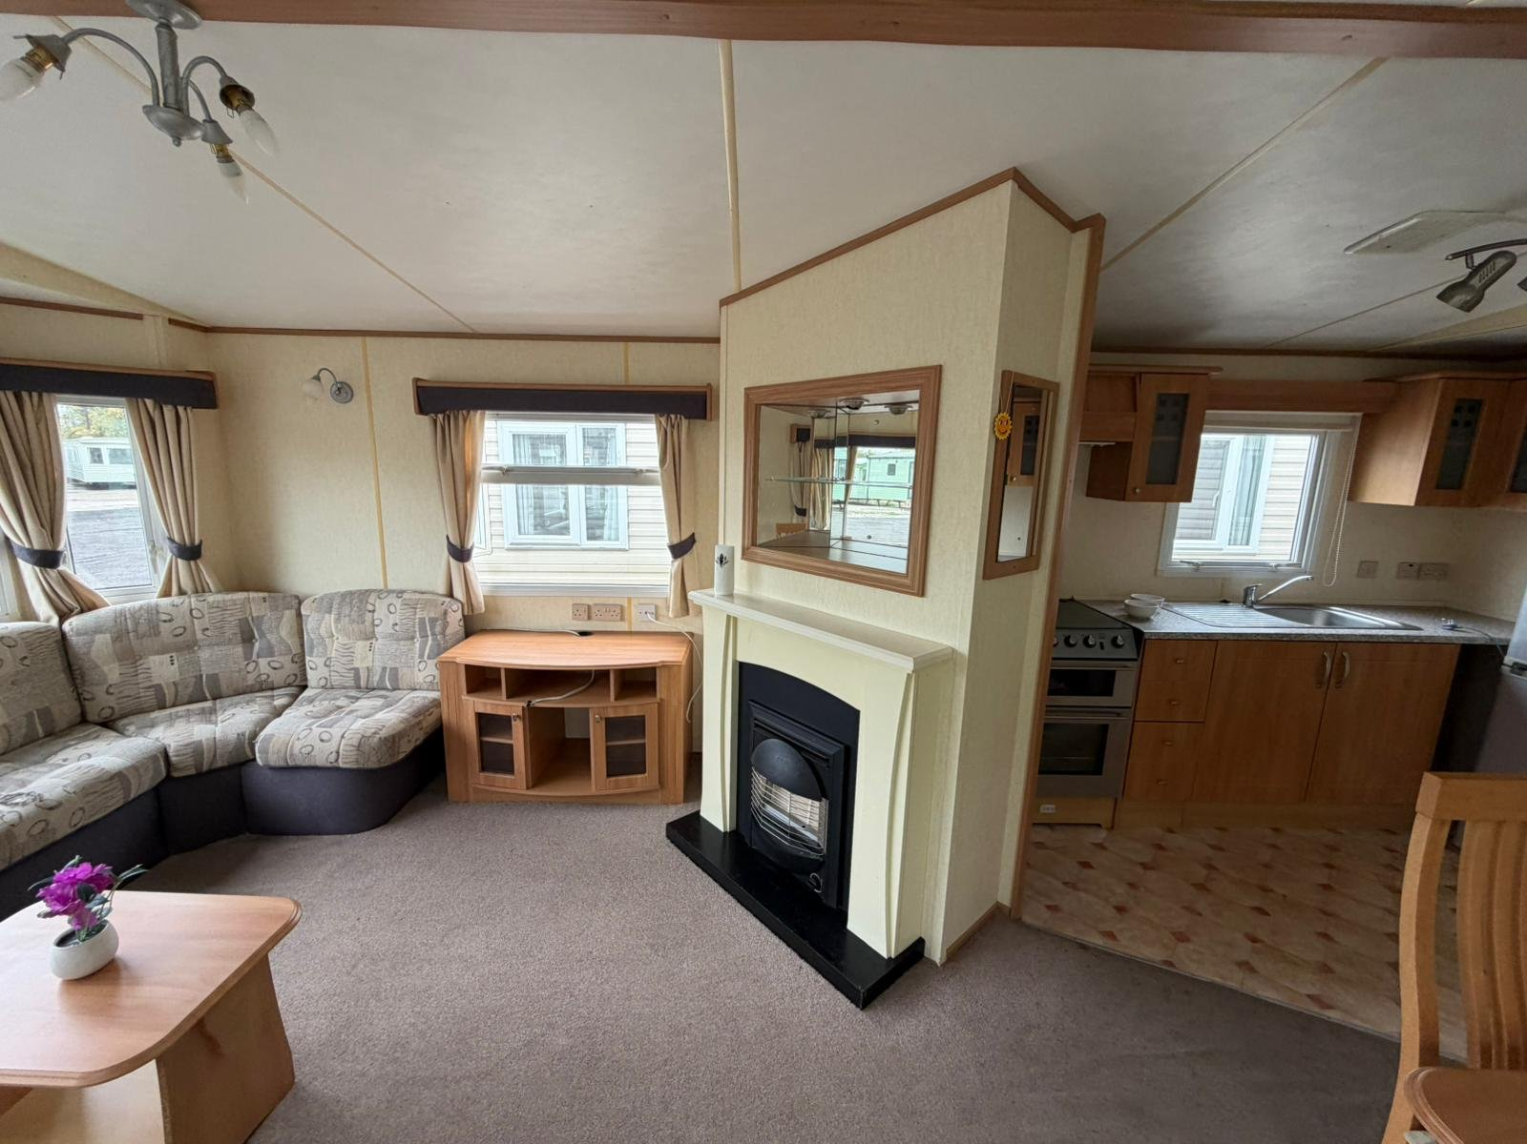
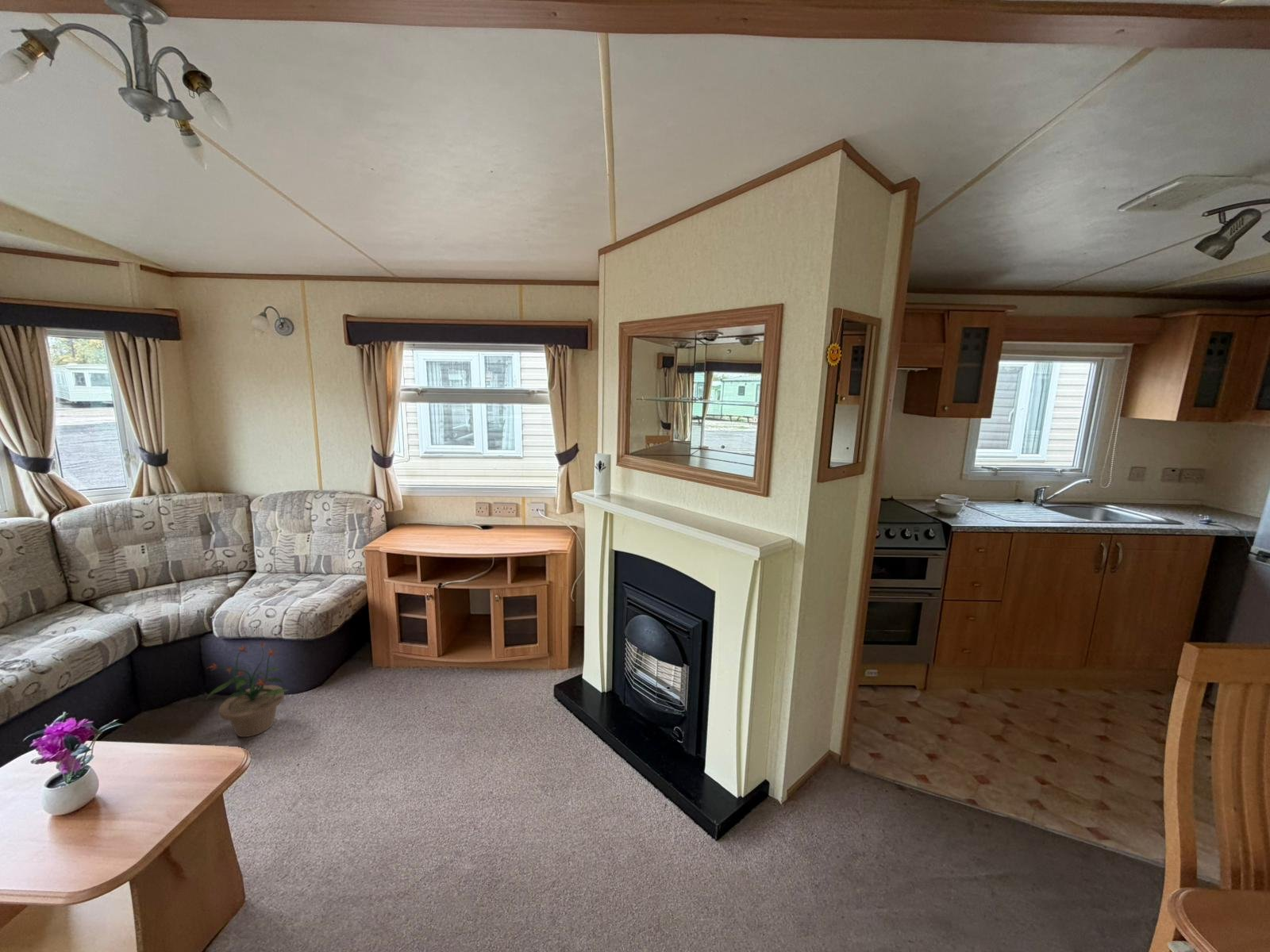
+ potted plant (252, 687)
